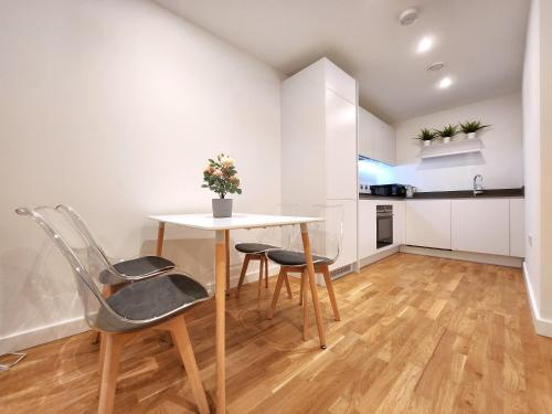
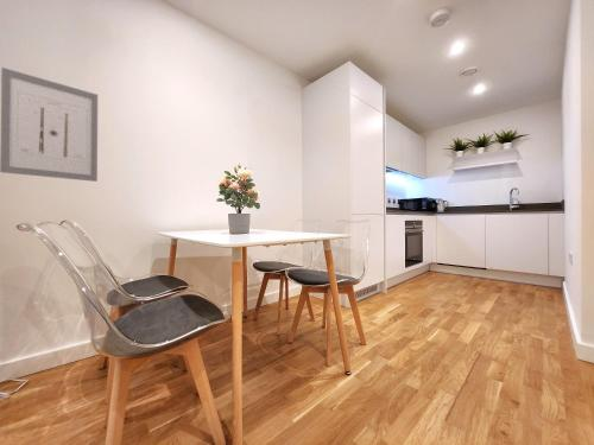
+ wall art (53, 129)
